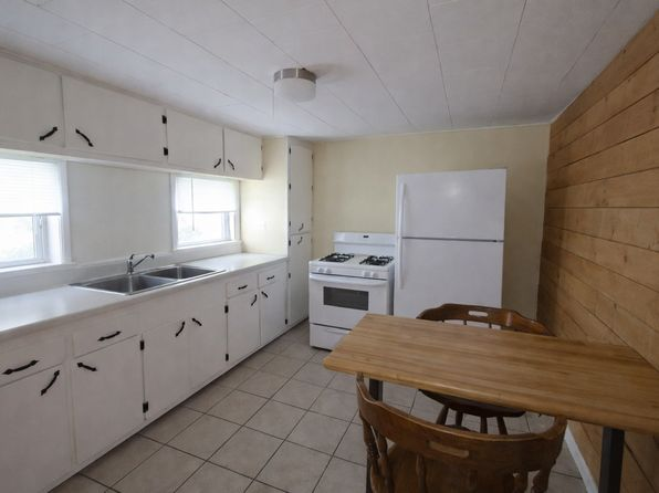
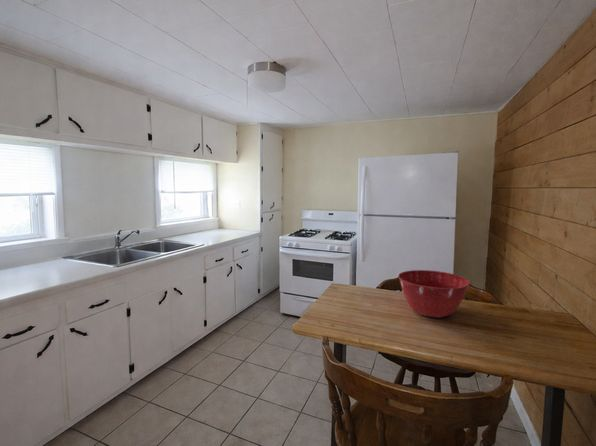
+ mixing bowl (431, 294)
